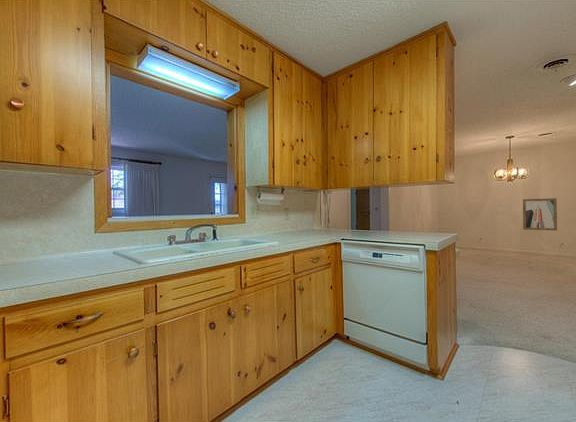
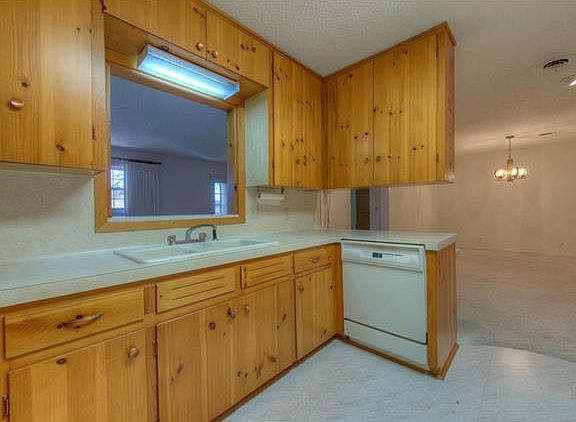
- wall art (539, 214)
